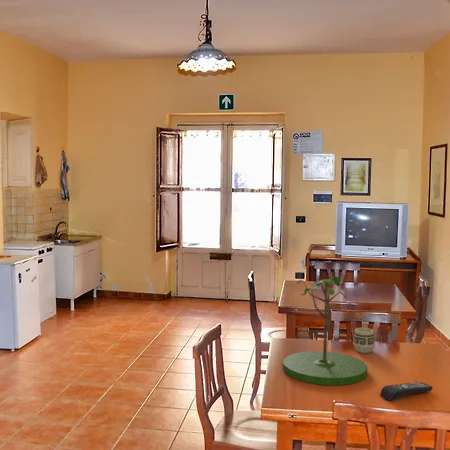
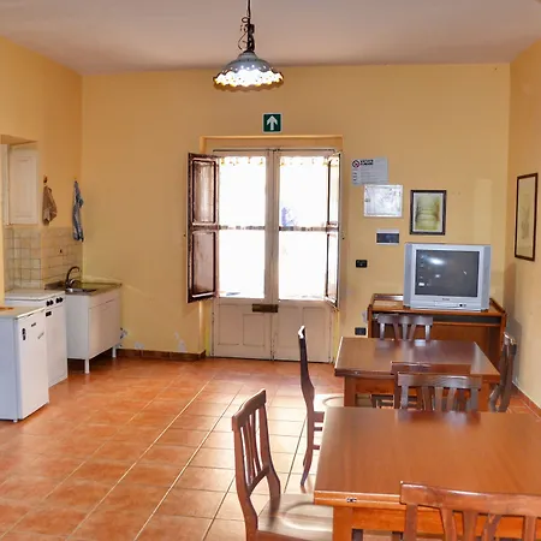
- plant (325, 324)
- remote control (406, 389)
- cup (363, 340)
